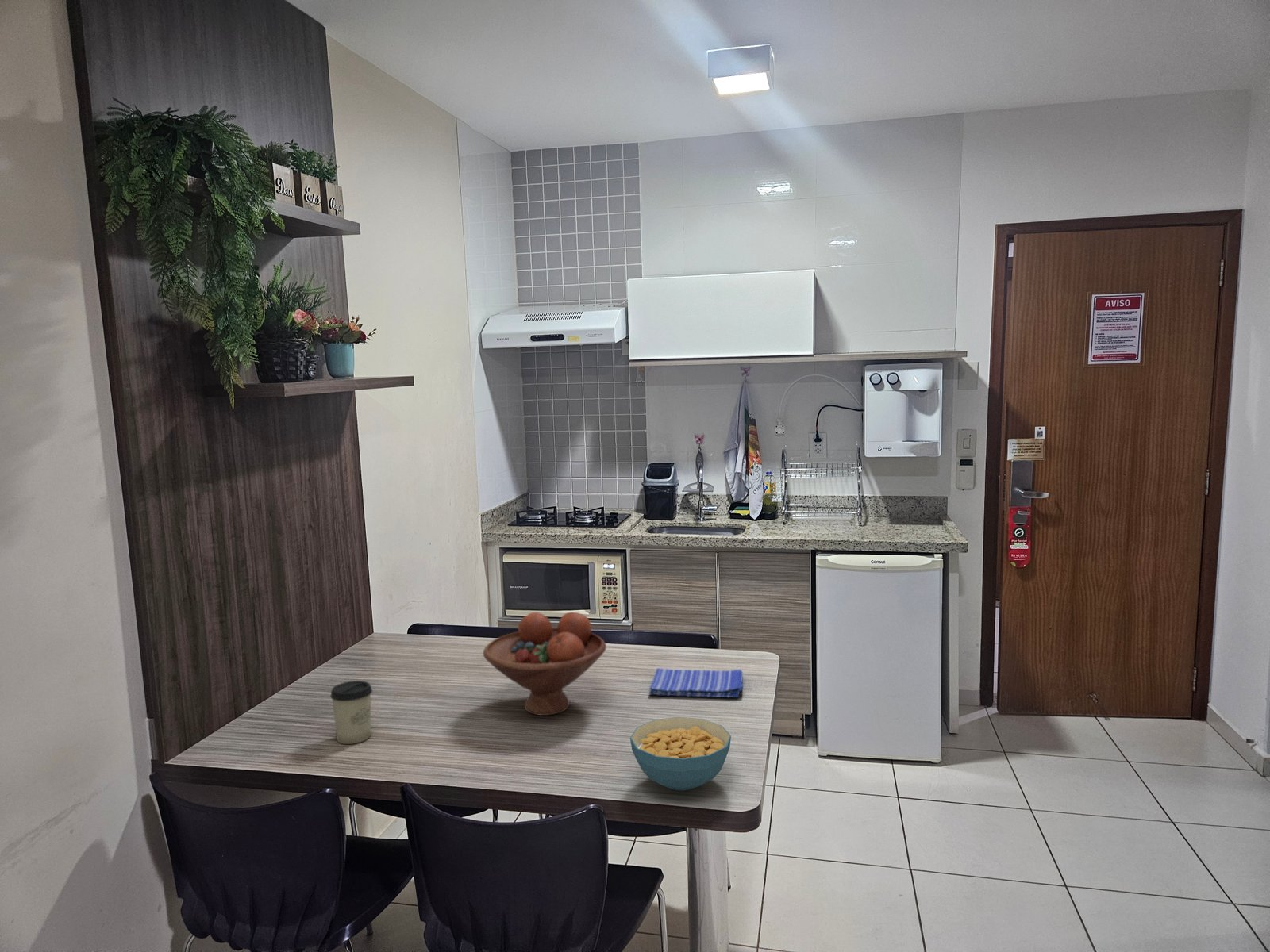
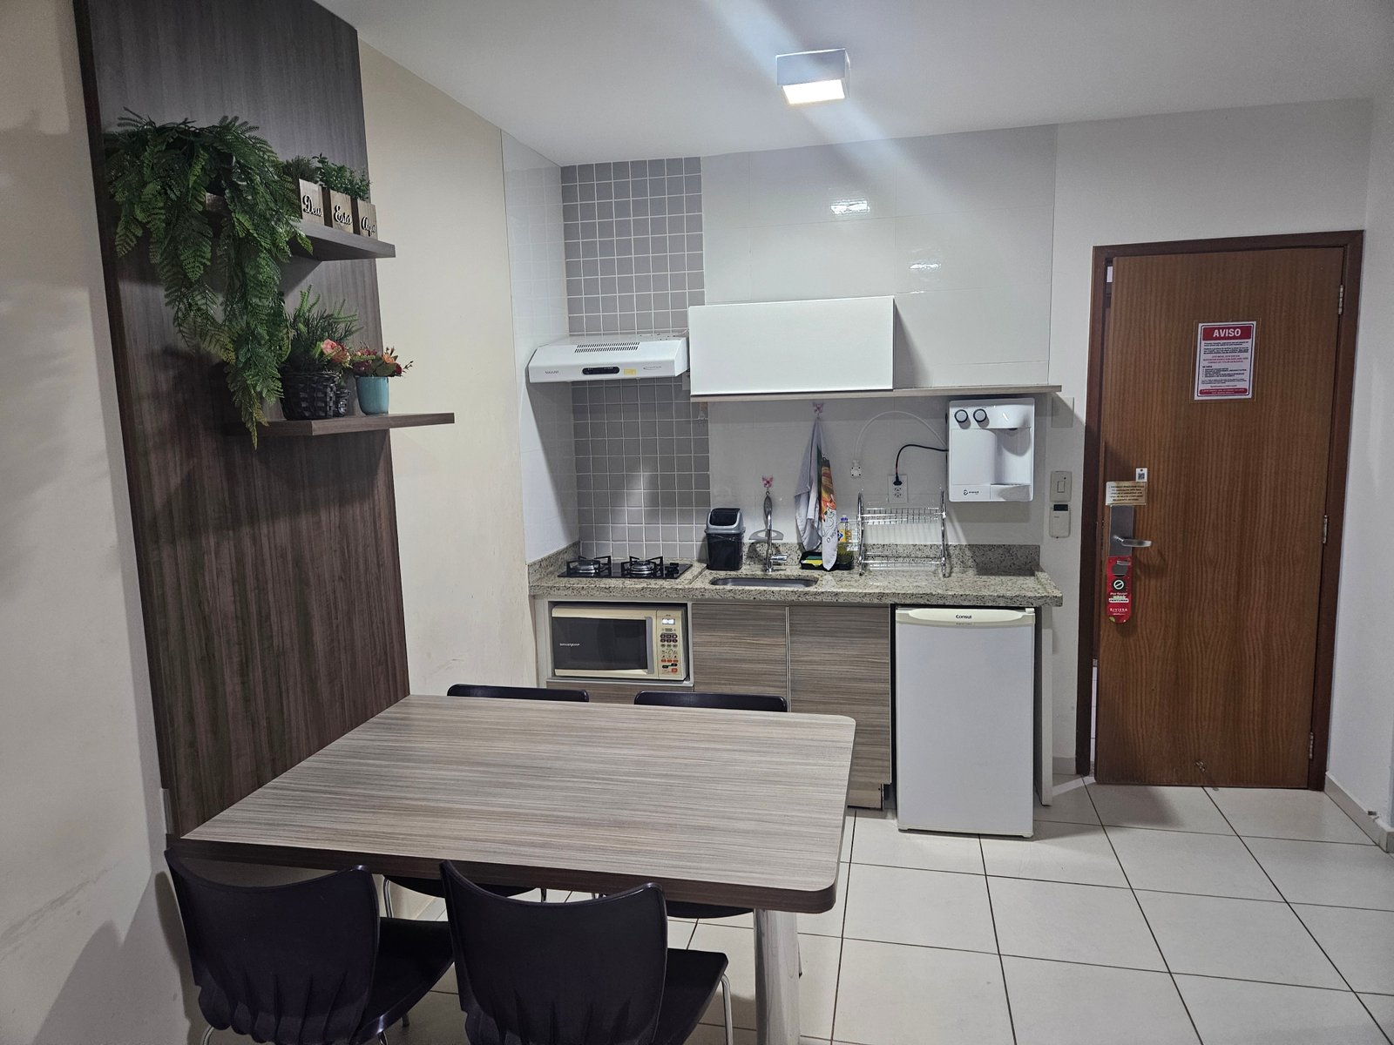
- fruit bowl (545, 664)
- cup (352, 712)
- dish towel (697, 680)
- cereal bowl (680, 760)
